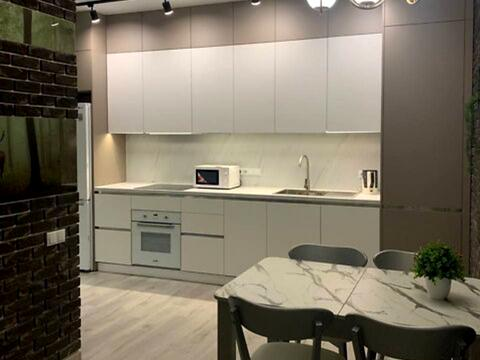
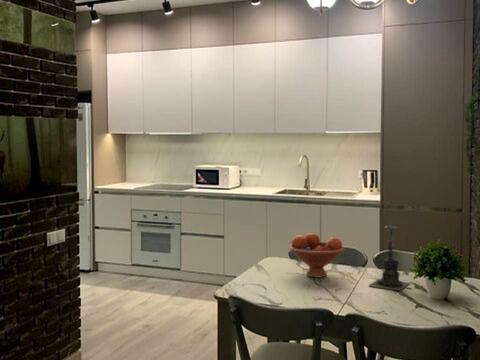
+ fruit bowl (316, 255)
+ candle holder (389, 250)
